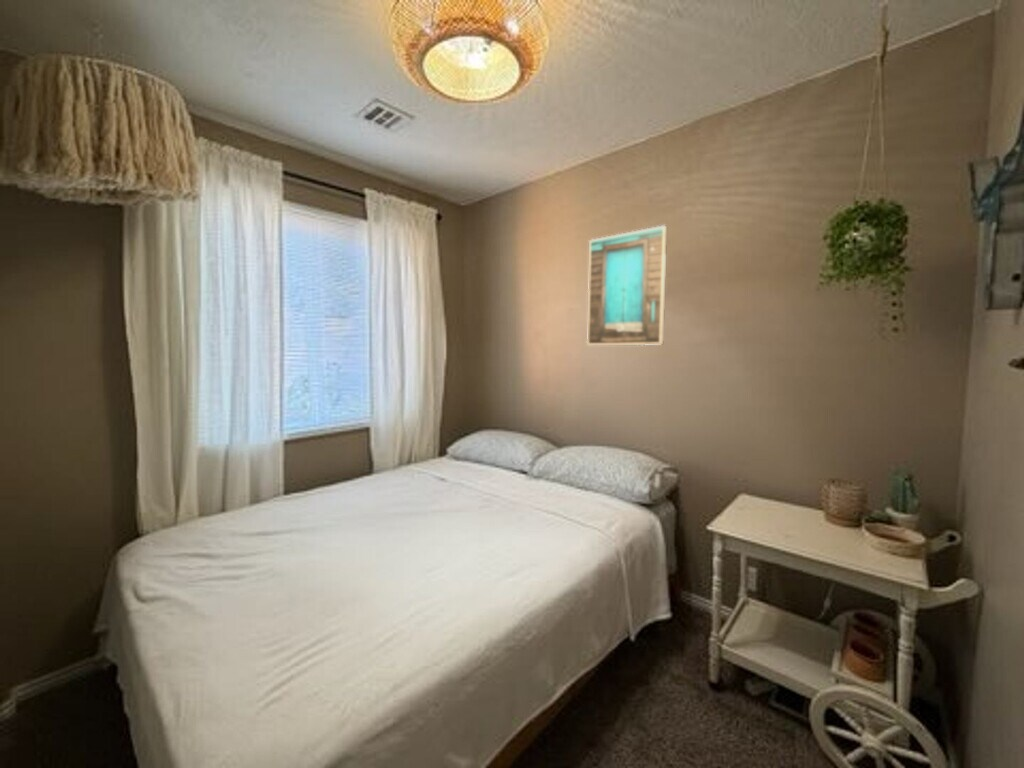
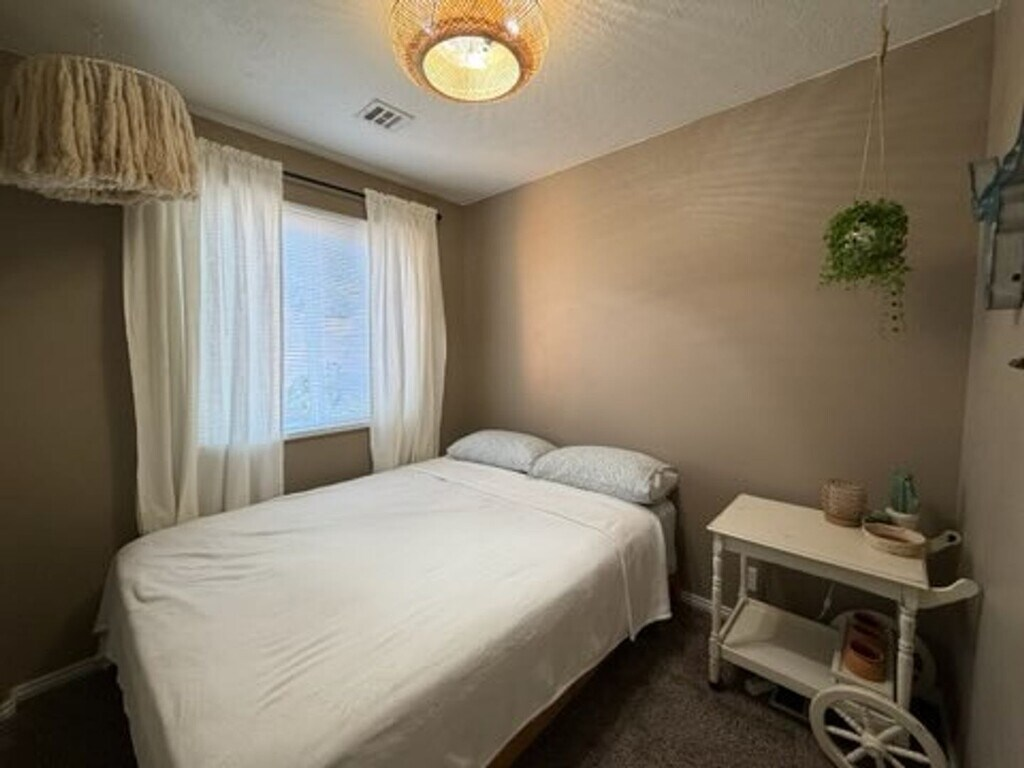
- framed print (624, 289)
